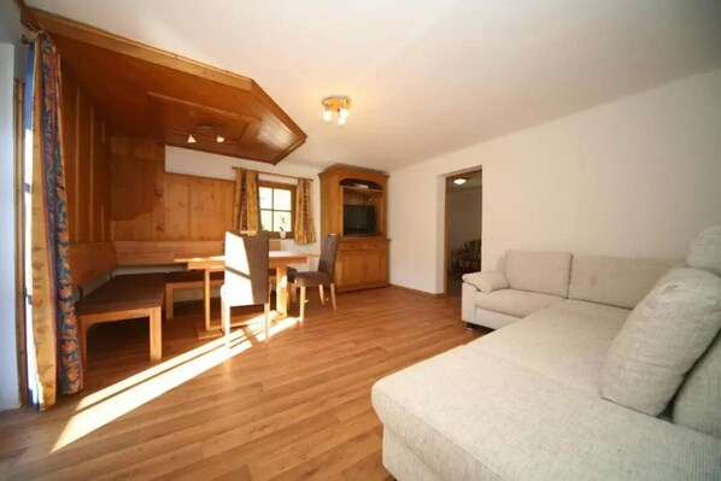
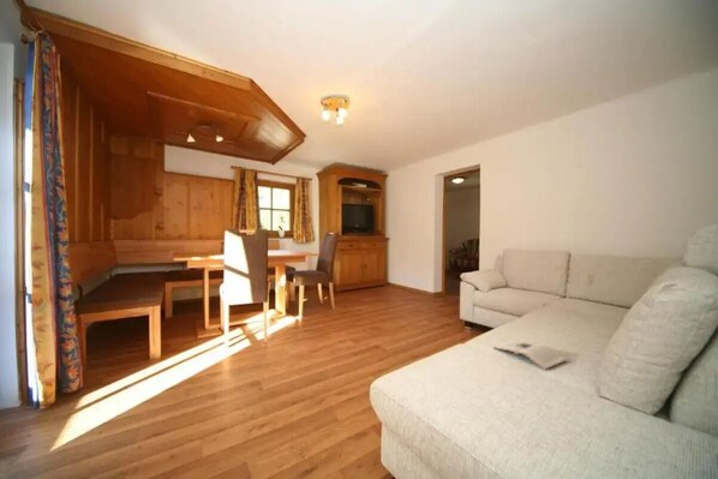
+ magazine (527, 349)
